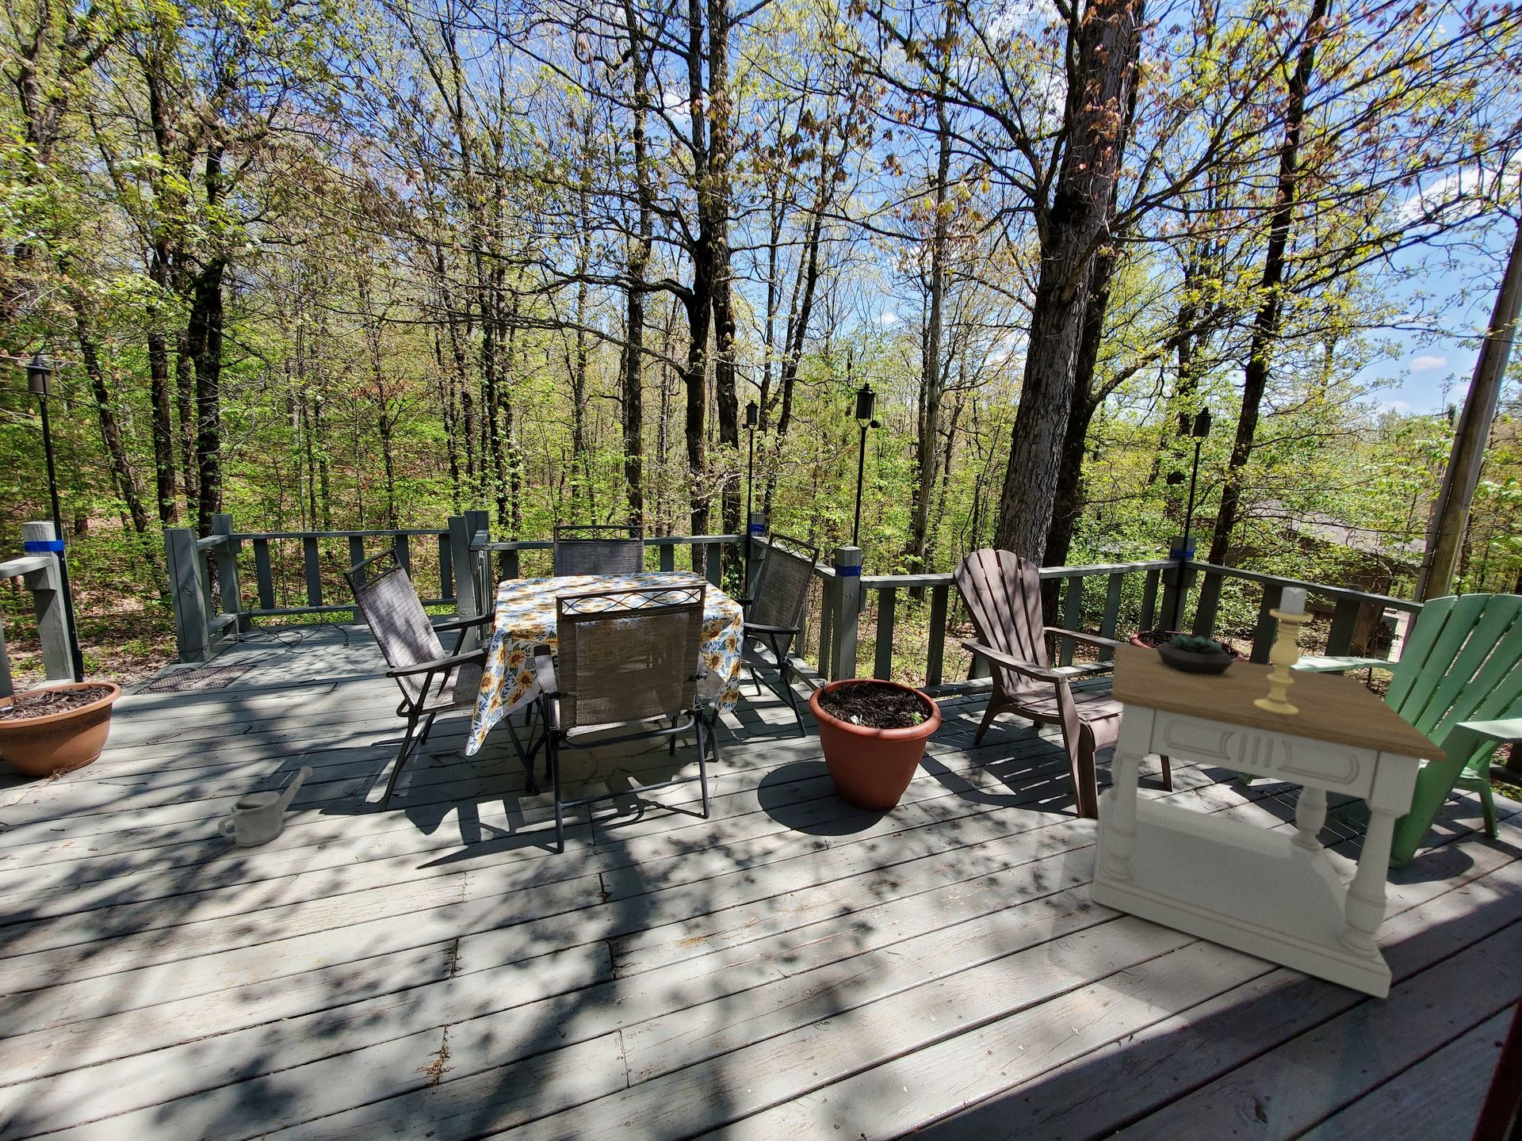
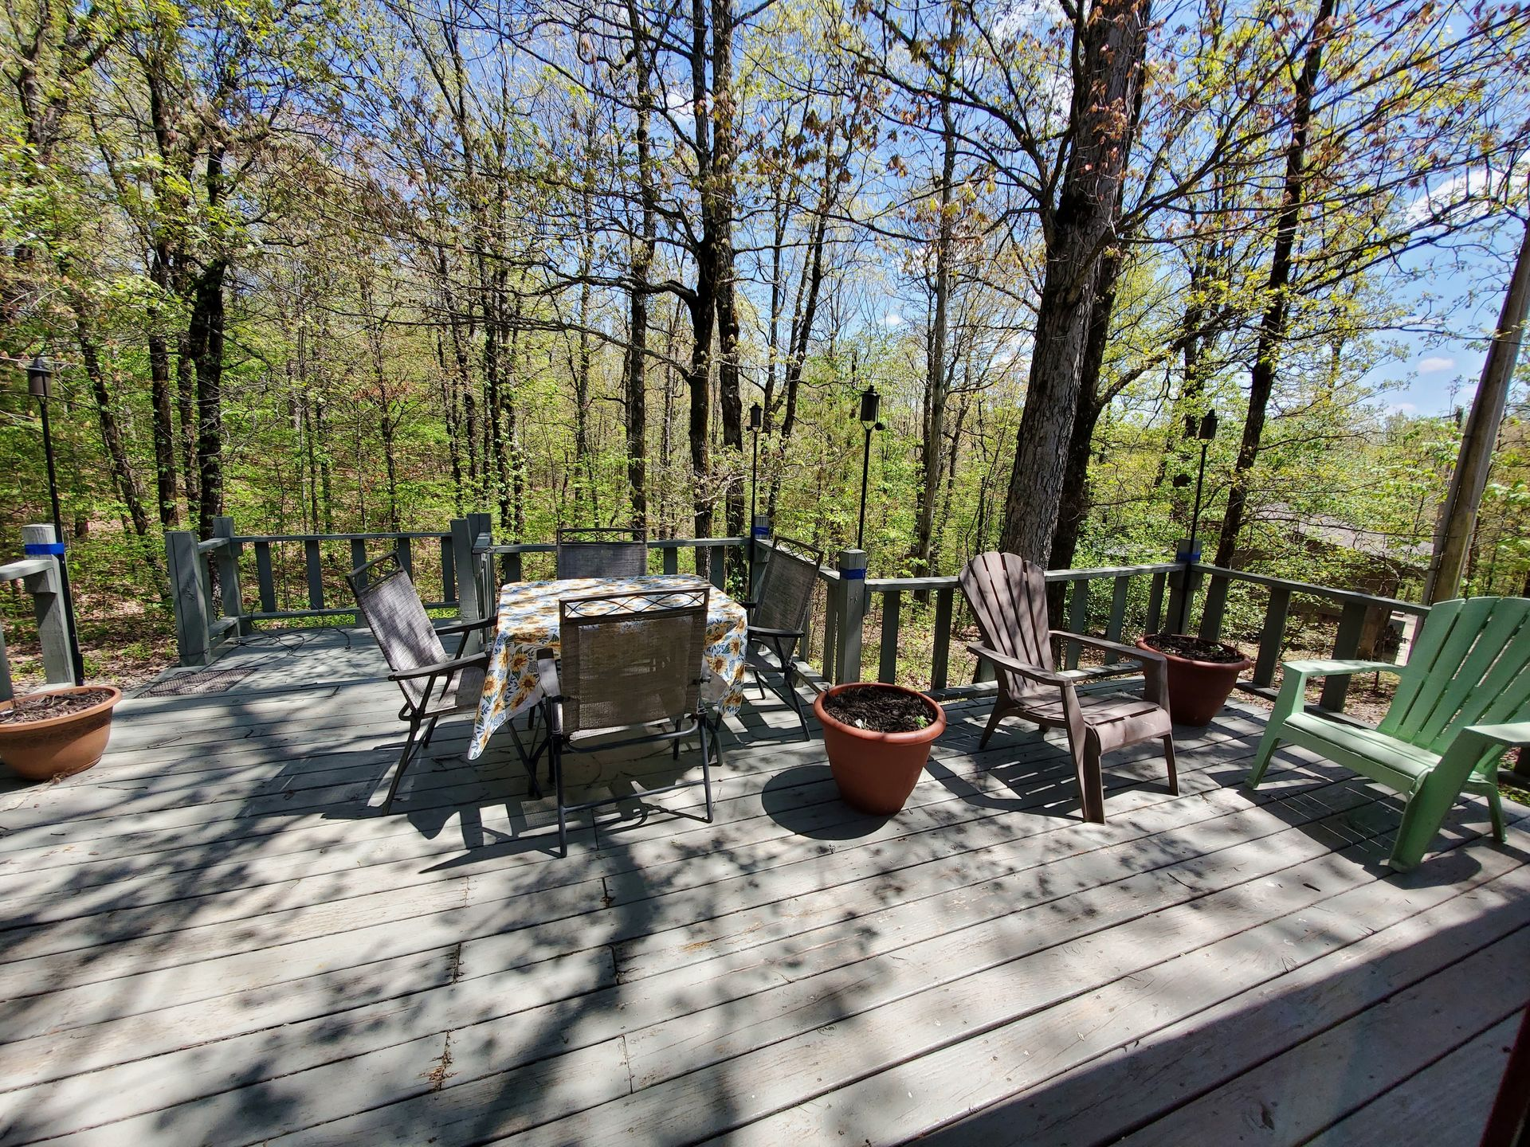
- watering can (268, 808)
- candle holder (1285, 646)
- side table (1231, 769)
- succulent plant (1194, 652)
